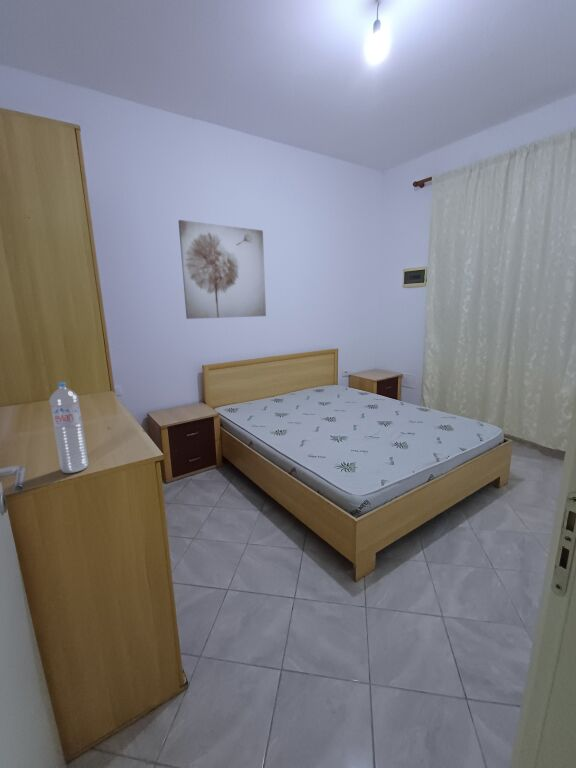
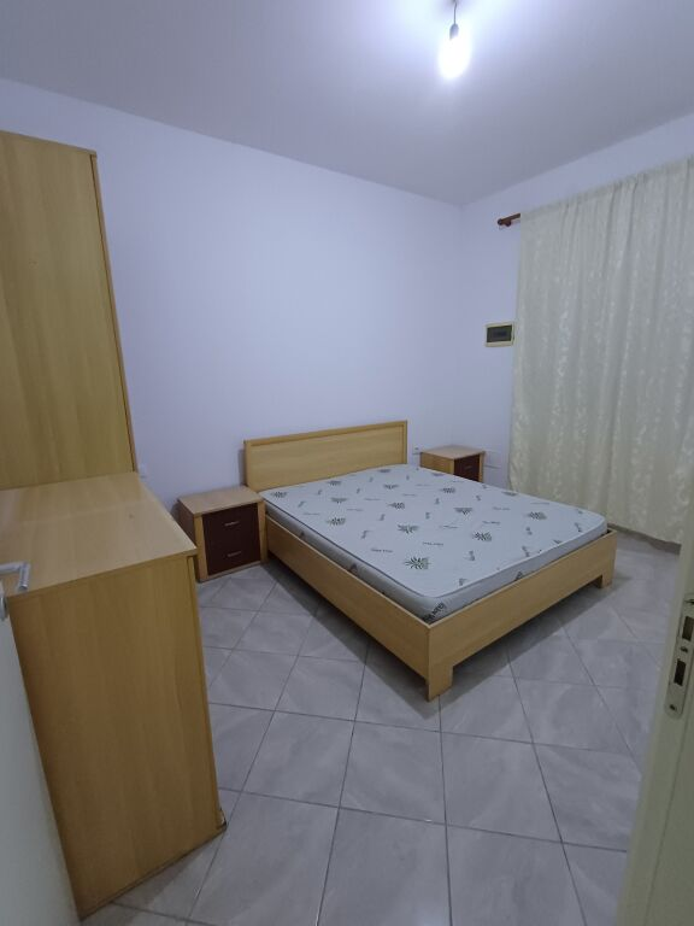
- water bottle (68, 426)
- wall art (226, 272)
